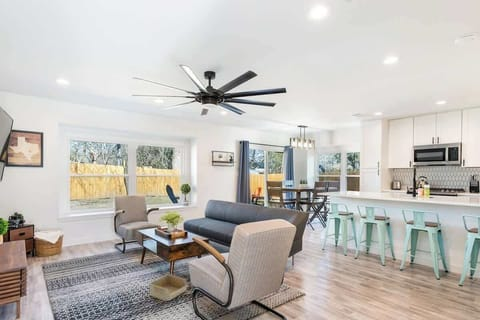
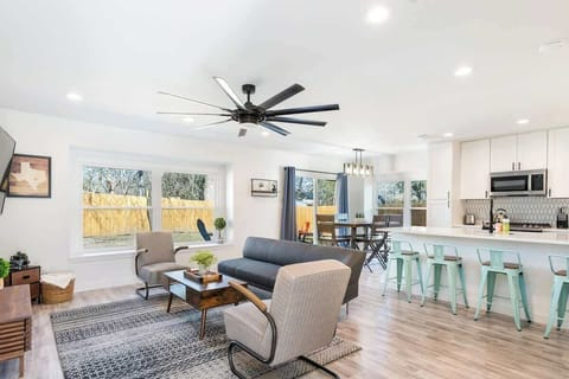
- storage bin (168, 287)
